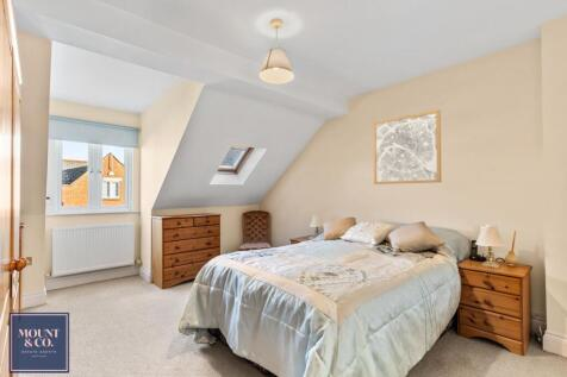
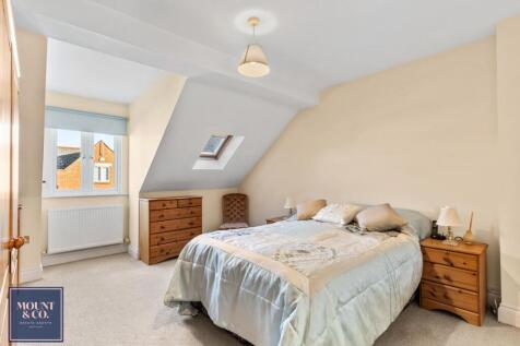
- wall art (404, 150)
